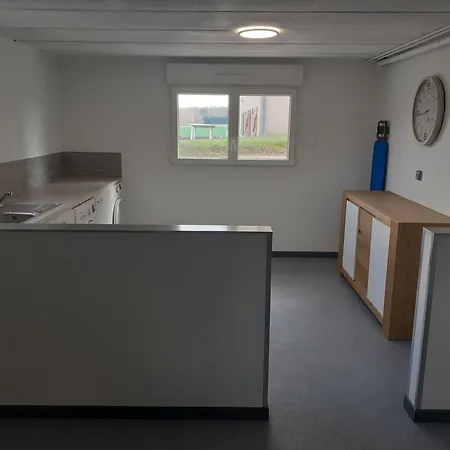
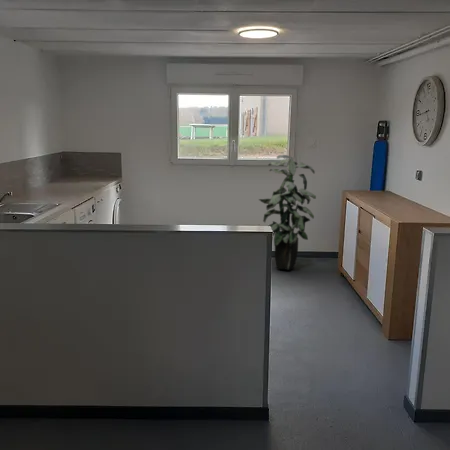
+ indoor plant (285, 212)
